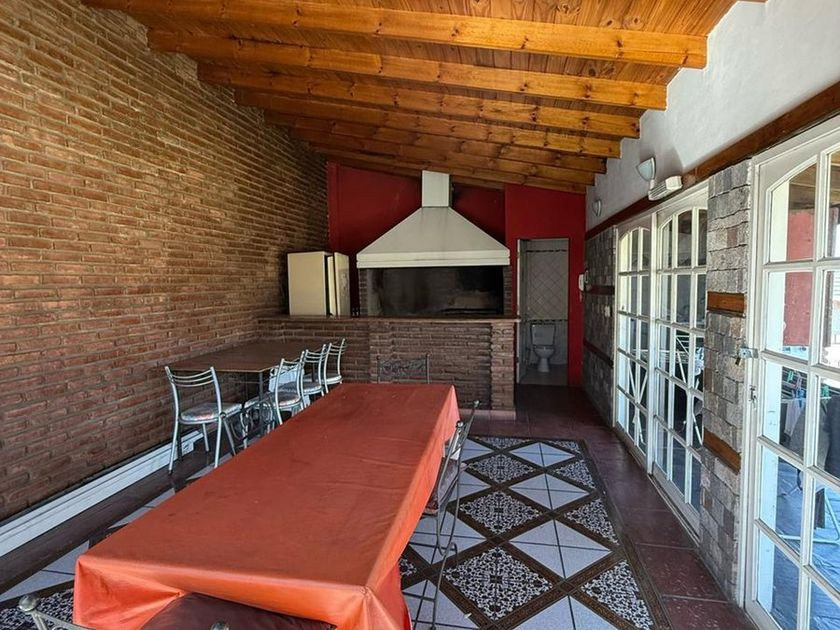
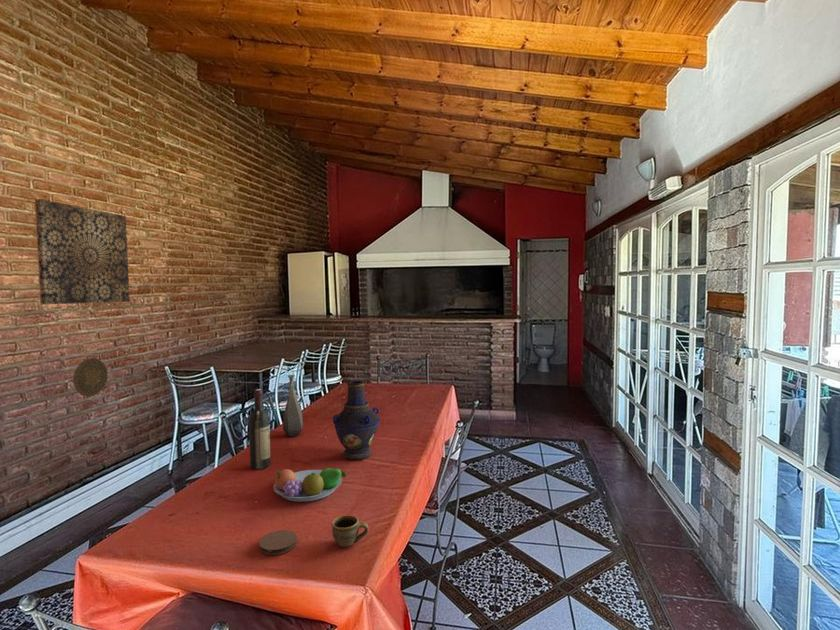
+ bottle (292, 405)
+ wine bottle (259, 427)
+ wall art (87, 256)
+ fruit bowl (310, 477)
+ vase (356, 418)
+ decorative plate (92, 377)
+ cup (350, 532)
+ coaster (278, 542)
